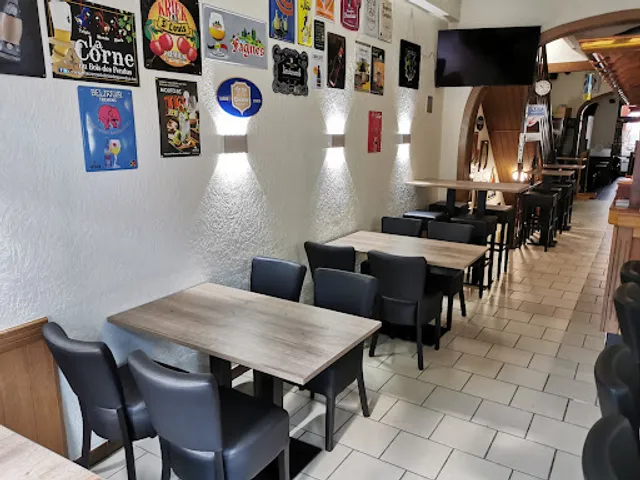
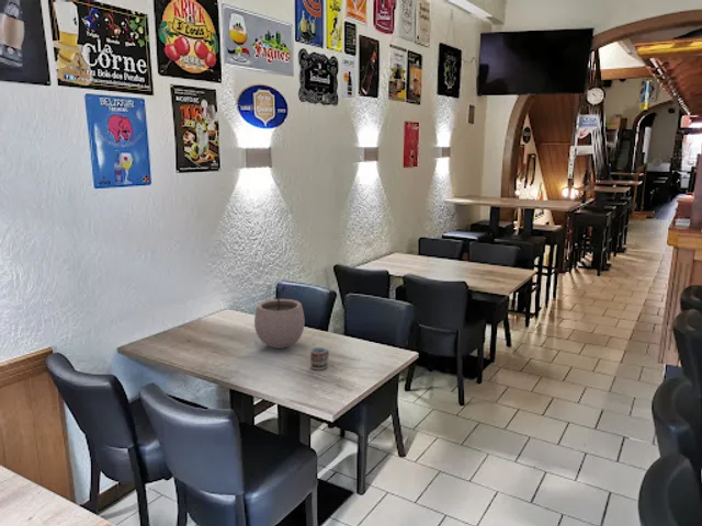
+ plant pot (279, 316)
+ cup (320, 357)
